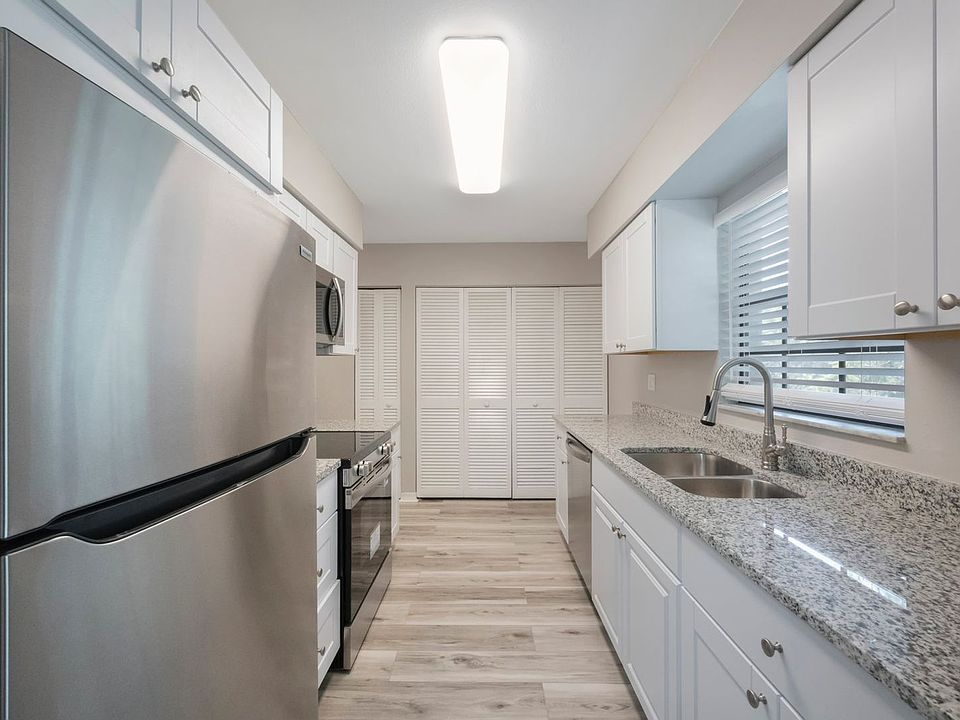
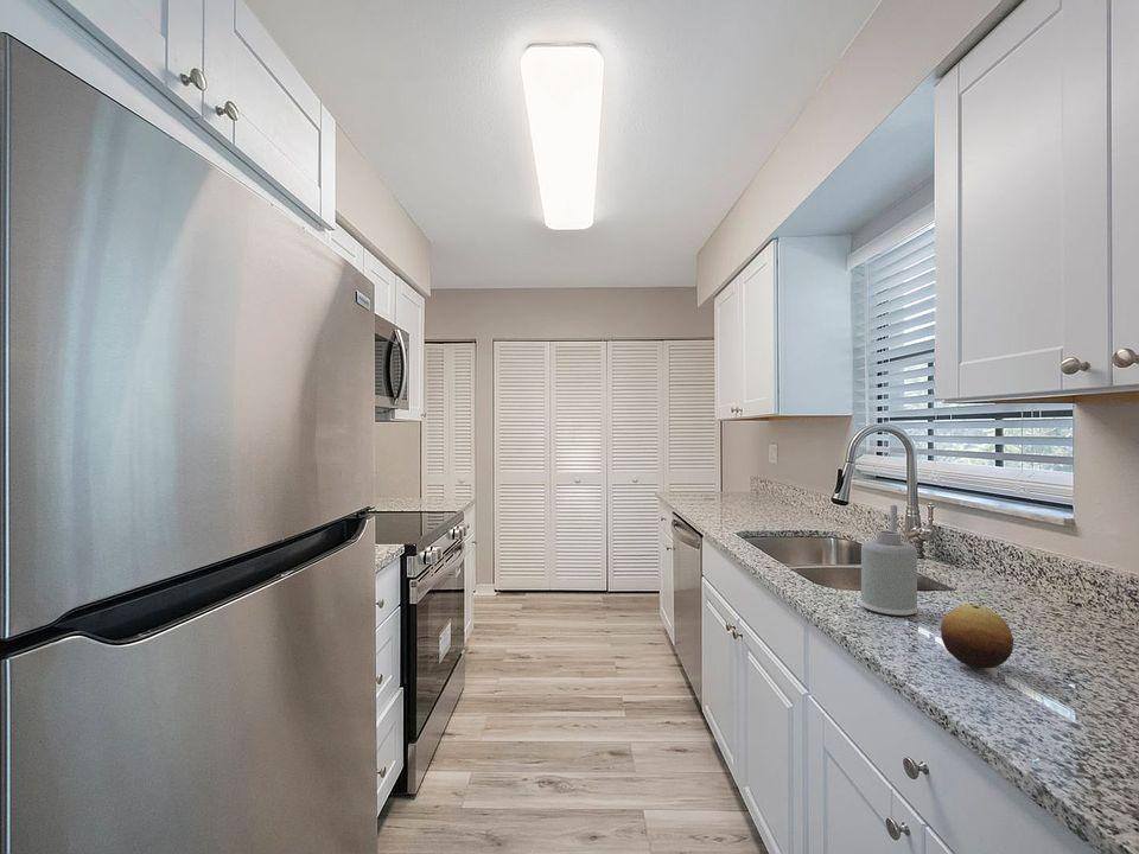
+ fruit (975, 636)
+ soap dispenser (889, 556)
